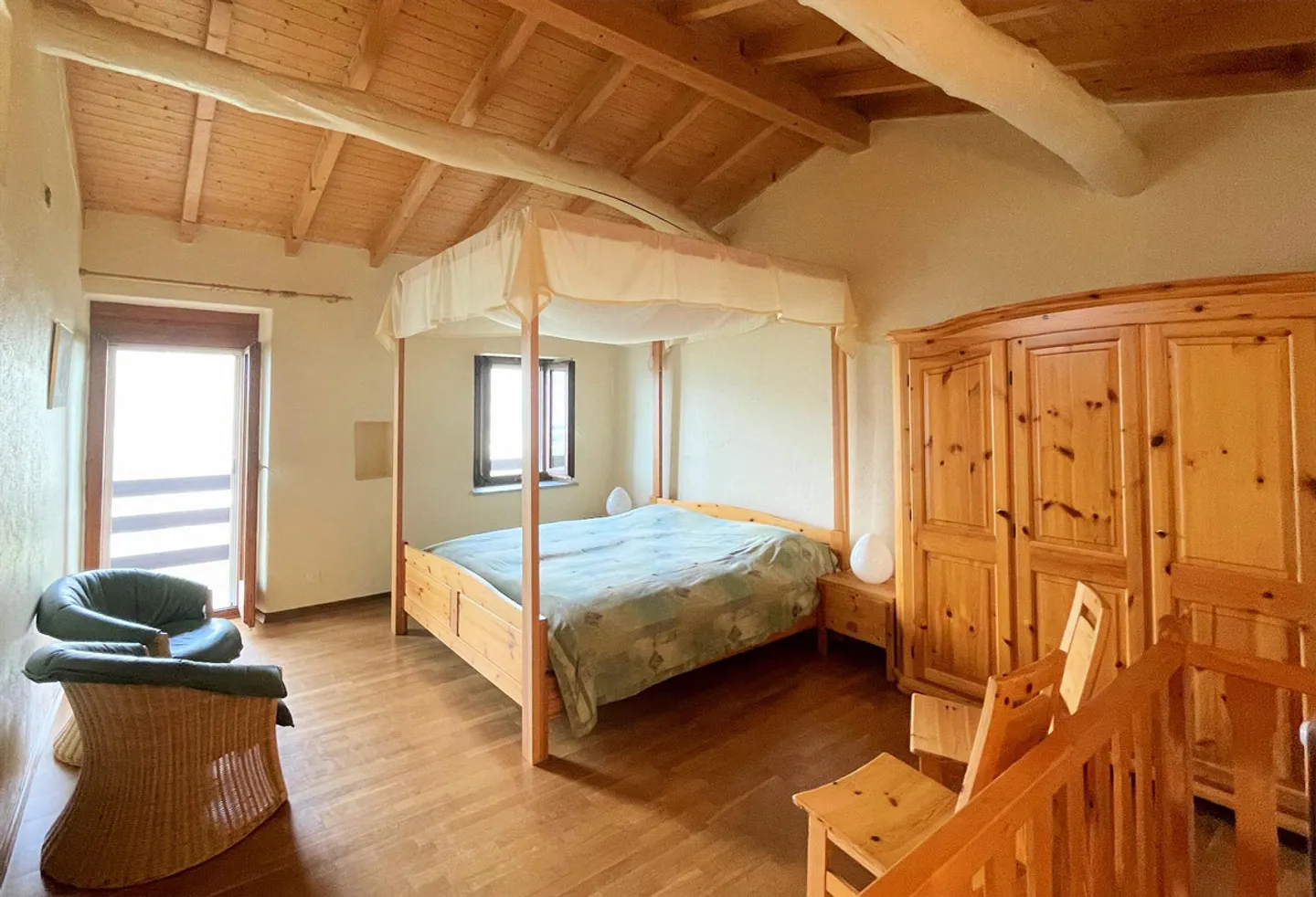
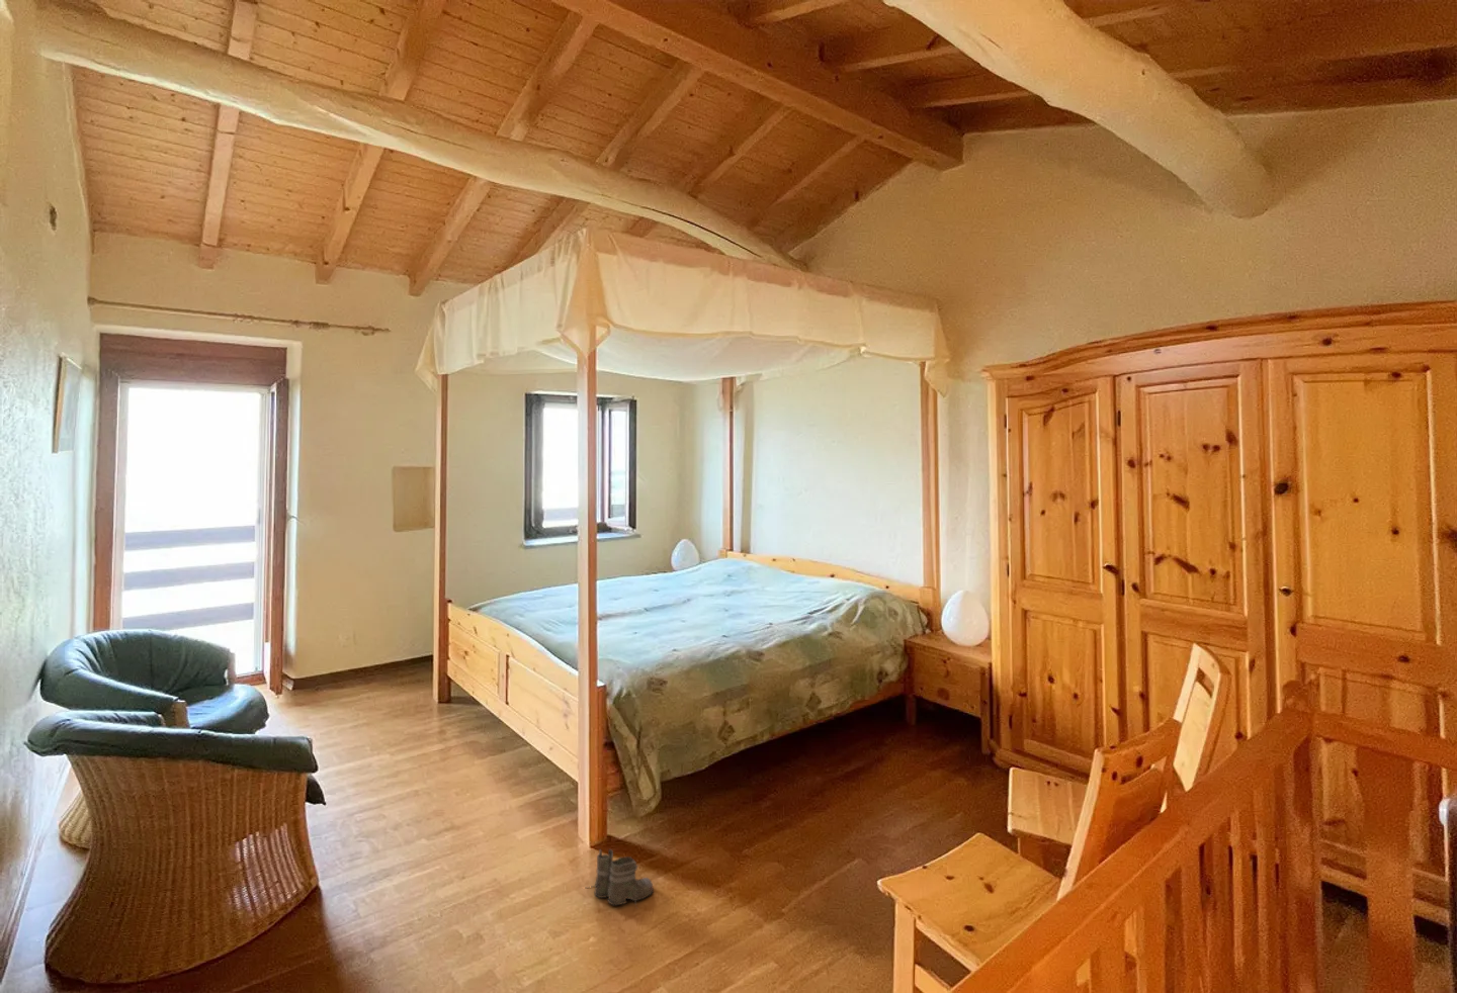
+ boots (620, 871)
